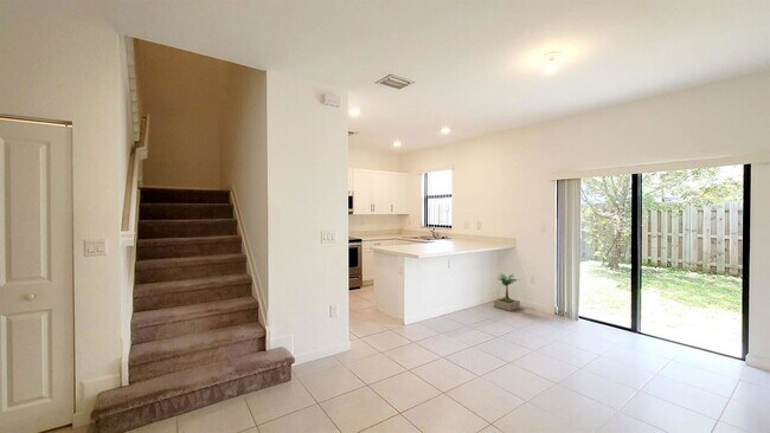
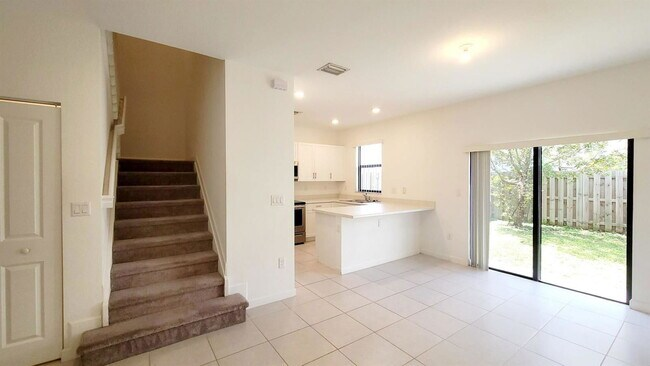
- potted plant (507, 290)
